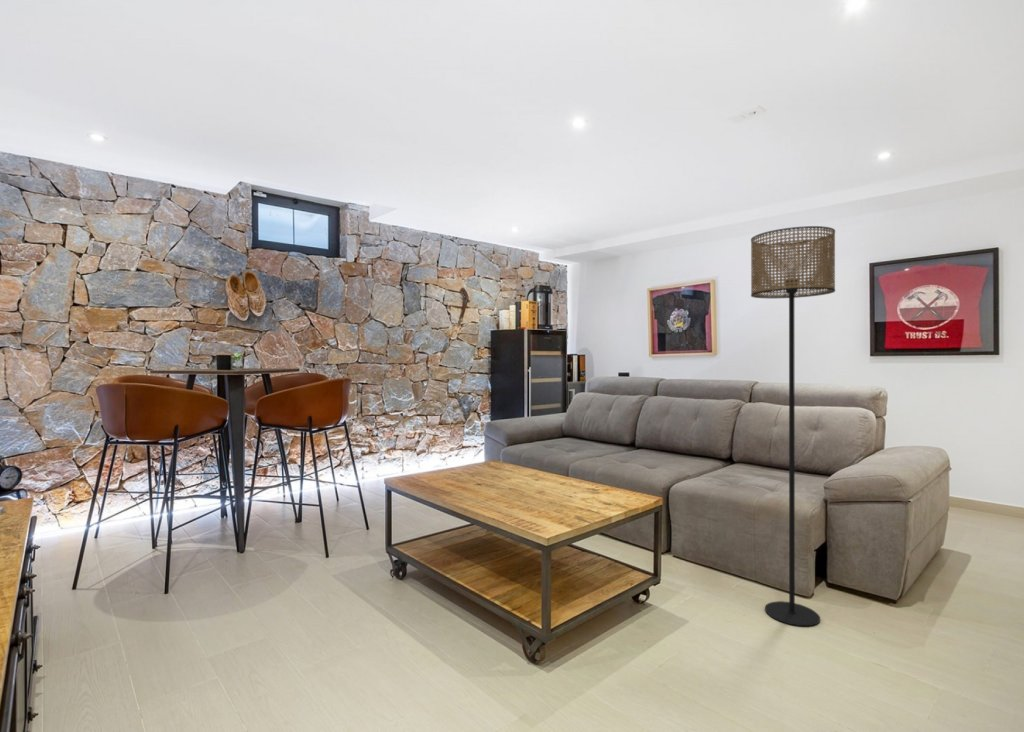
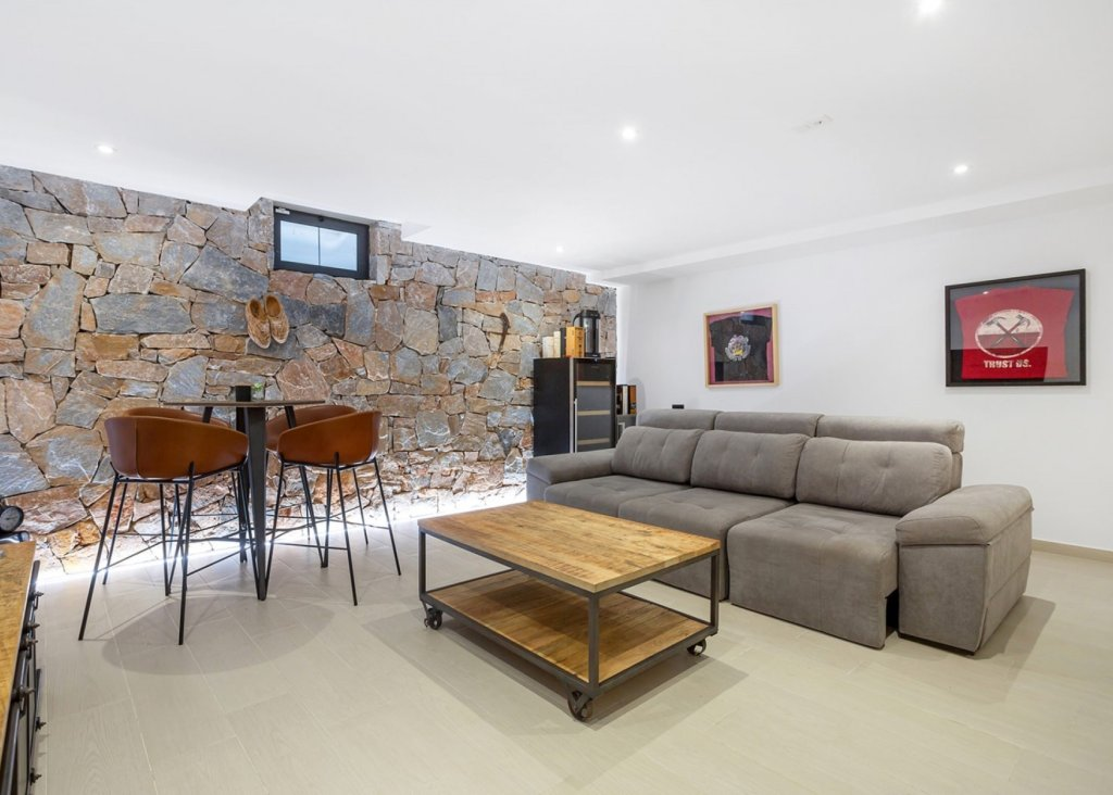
- floor lamp (791, 425)
